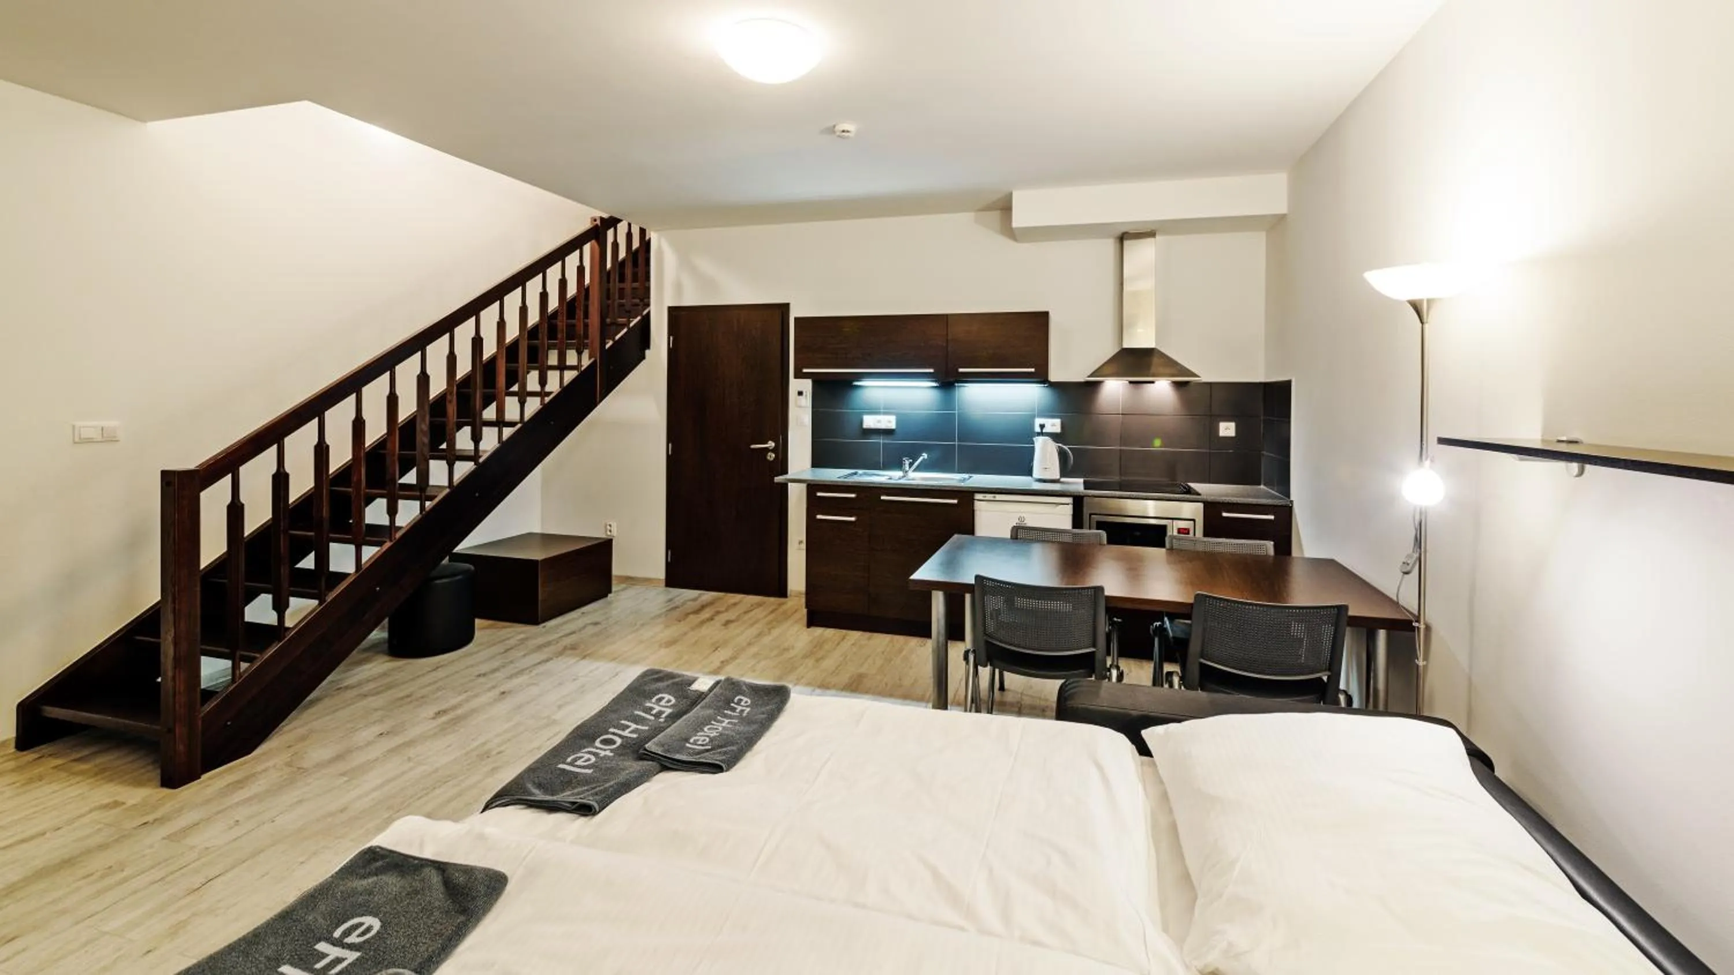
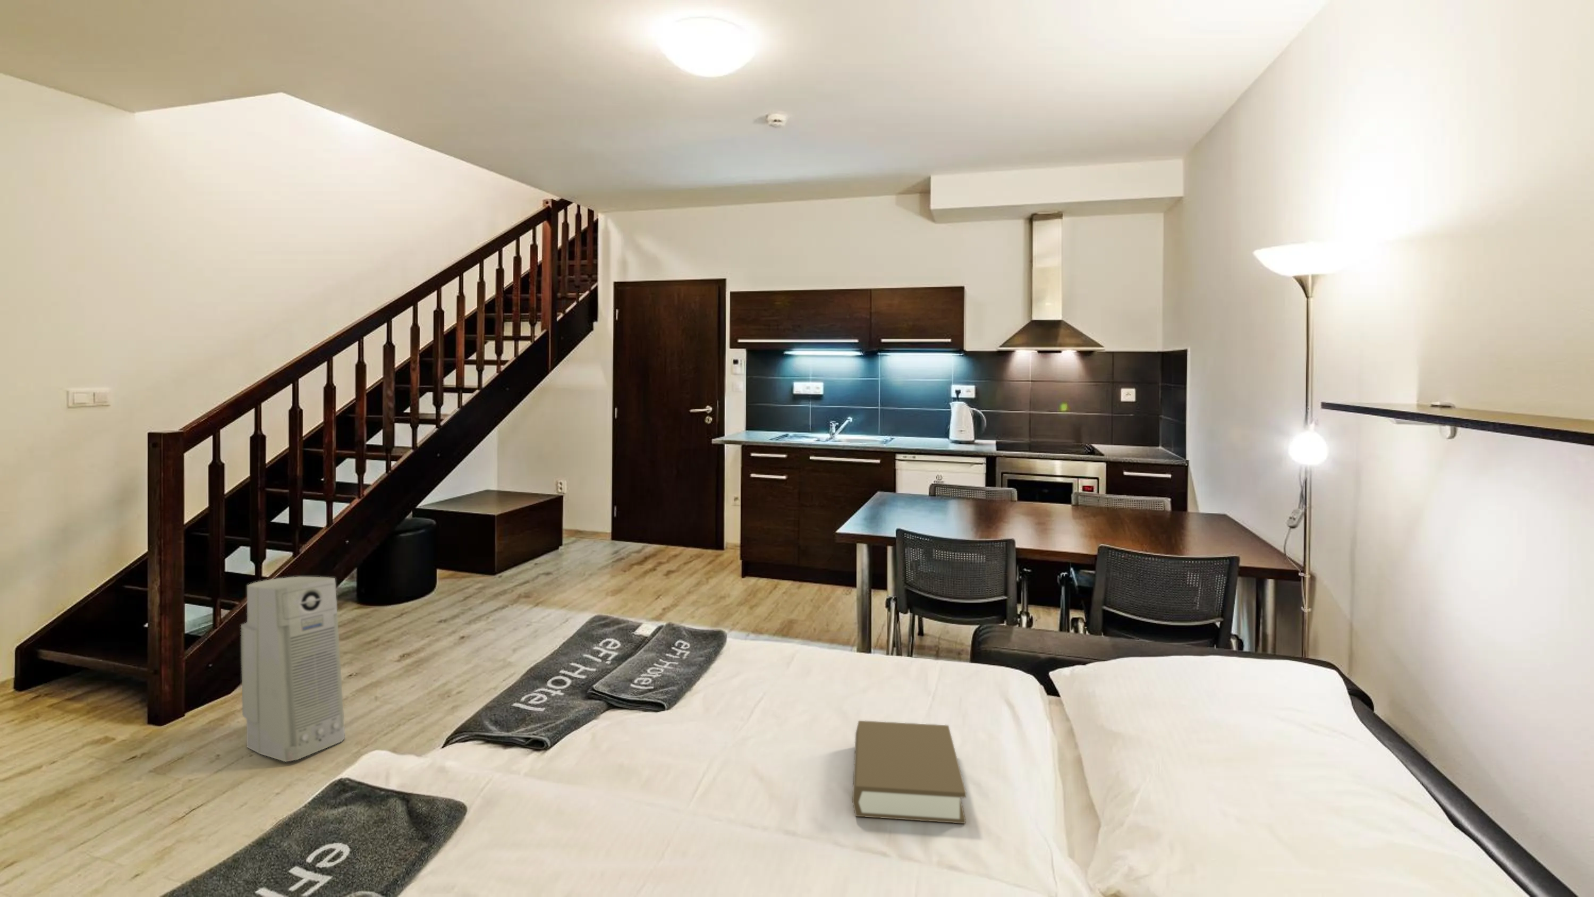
+ book (904, 767)
+ air purifier (290, 662)
